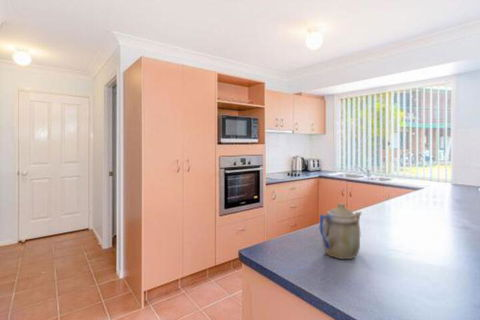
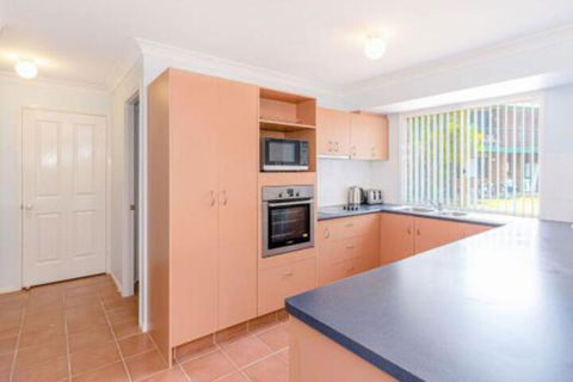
- teapot (340, 228)
